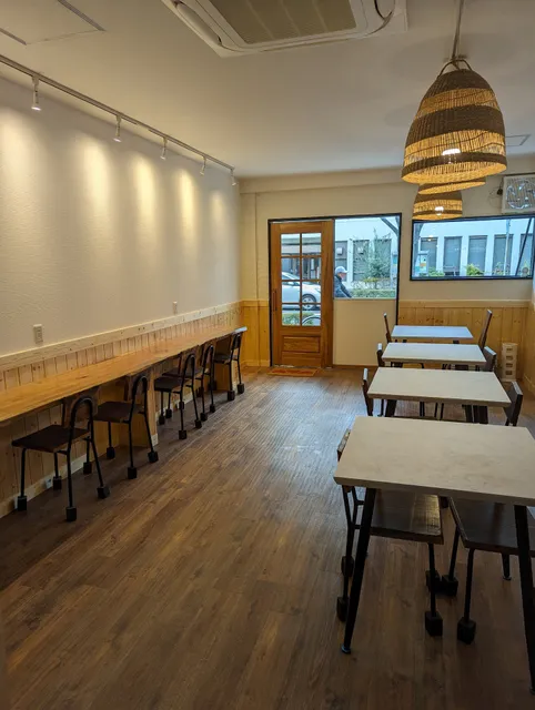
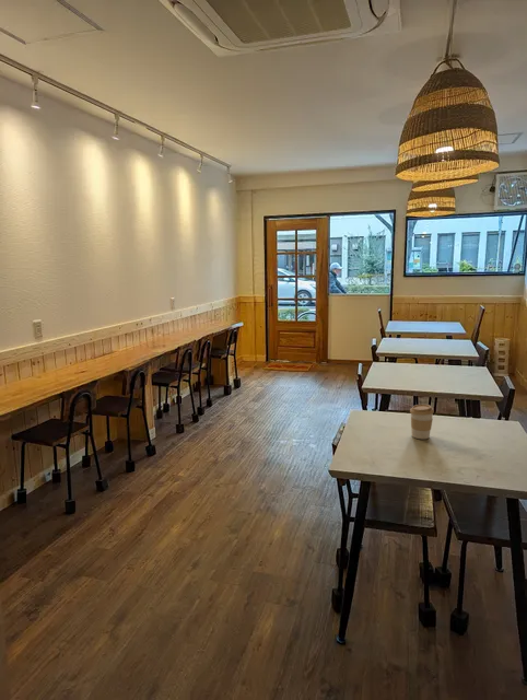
+ coffee cup (421, 420)
